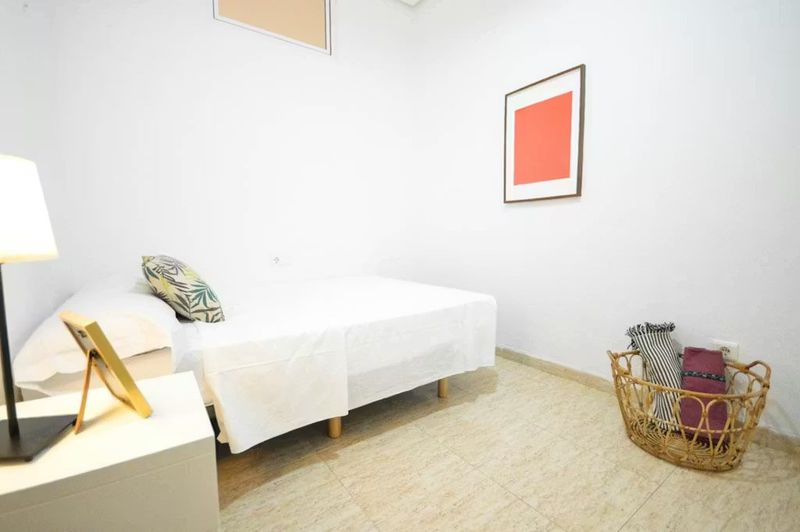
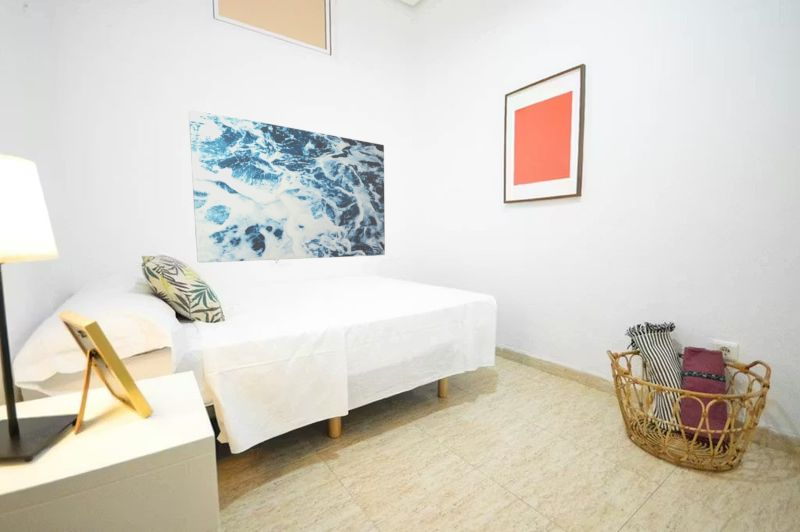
+ wall art (303, 195)
